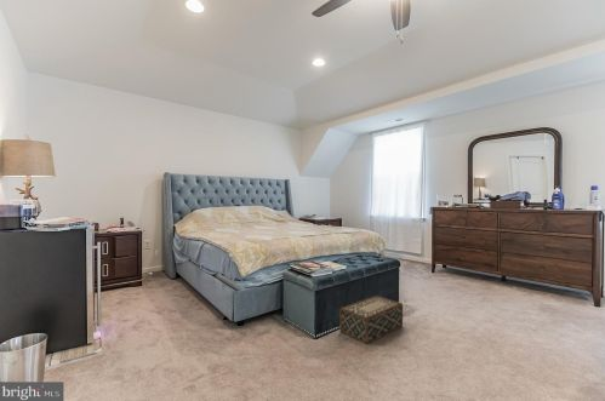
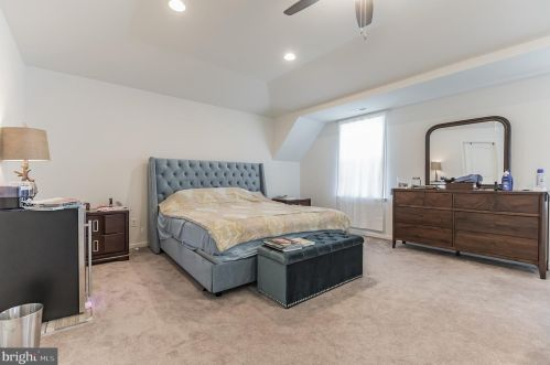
- woven basket (371, 316)
